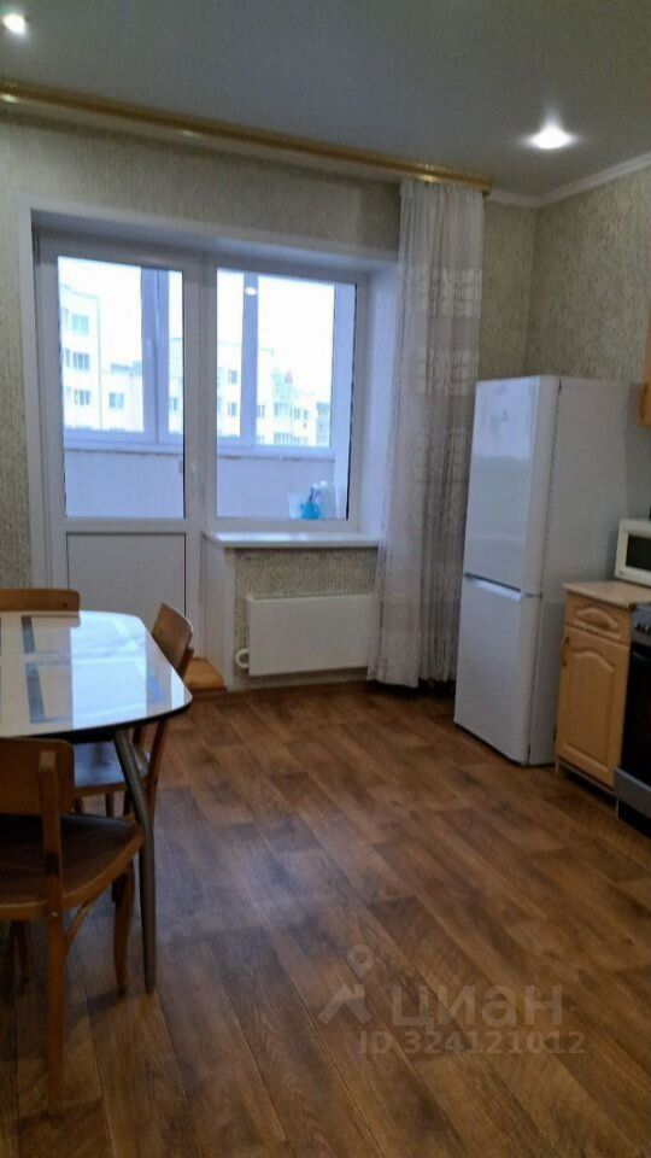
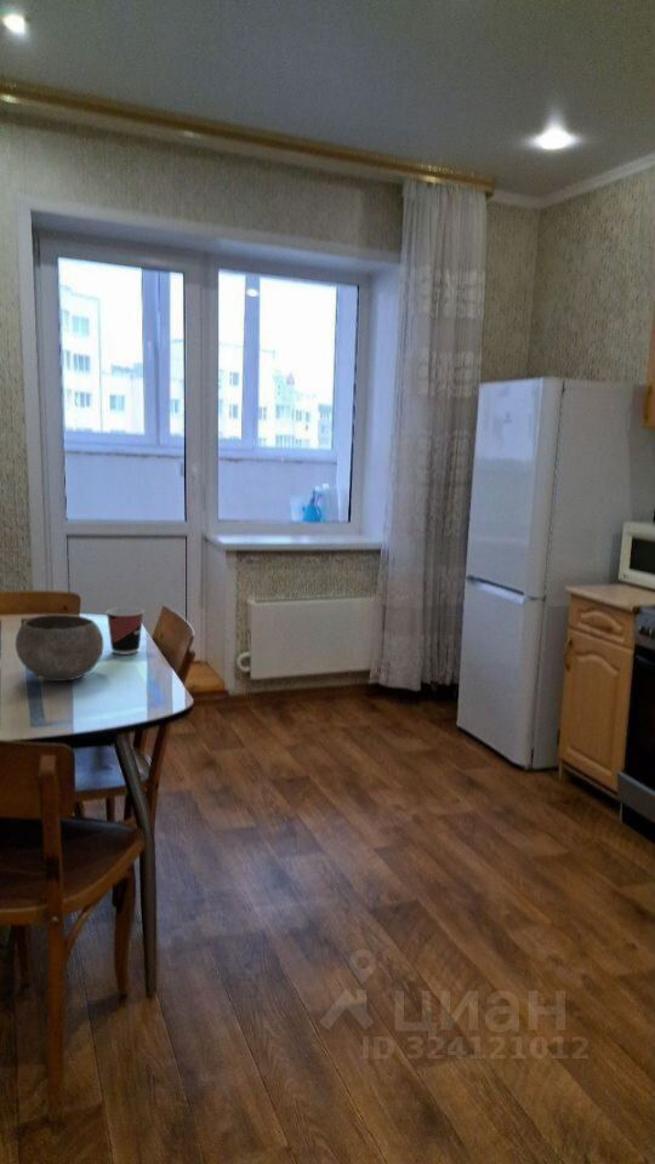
+ bowl (59, 649)
+ cup (125, 630)
